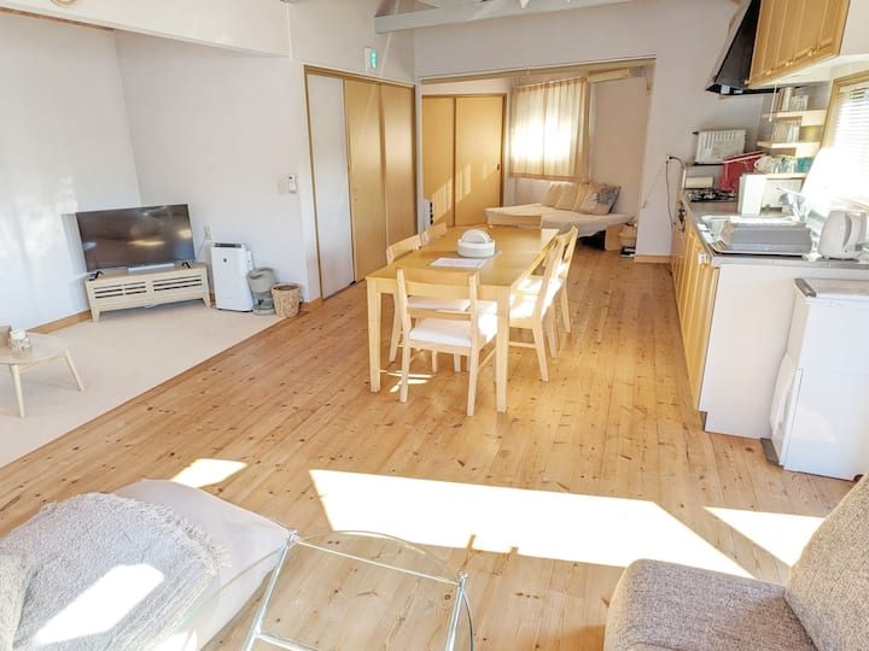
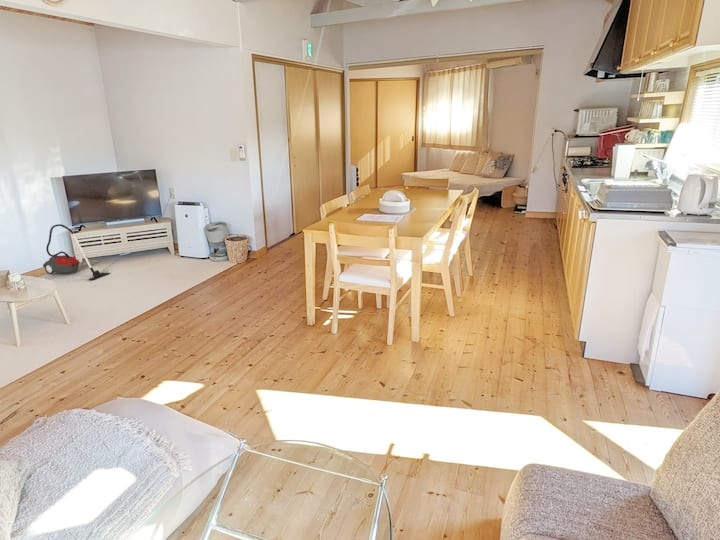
+ vacuum cleaner (64, 252)
